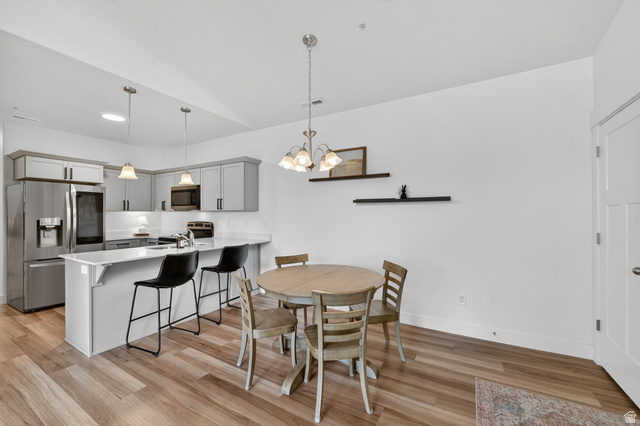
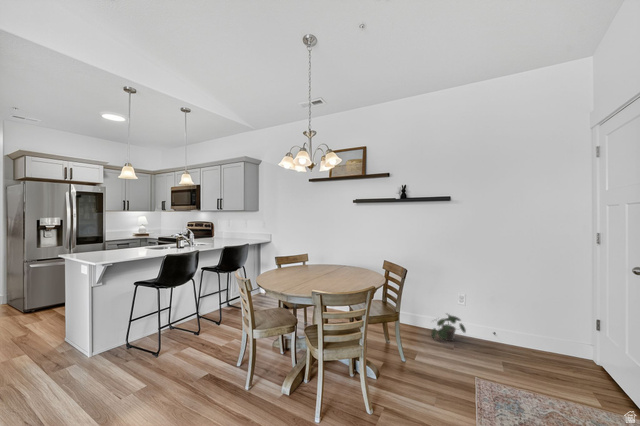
+ potted plant (447, 326)
